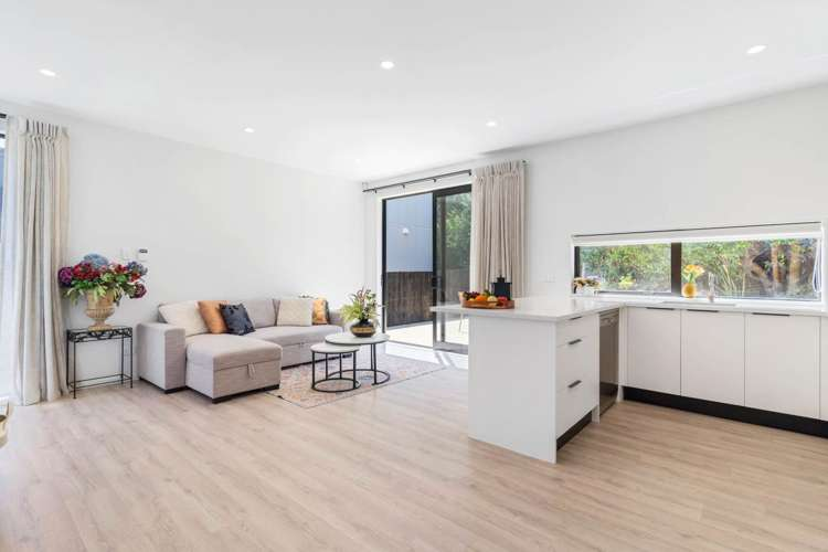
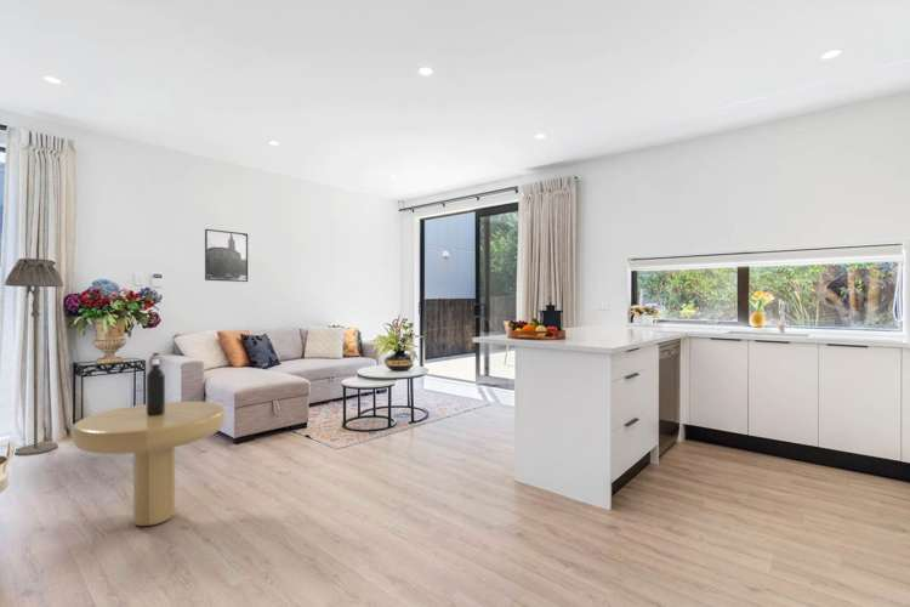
+ floor lamp (34, 354)
+ dining table (154, 436)
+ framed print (227, 256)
